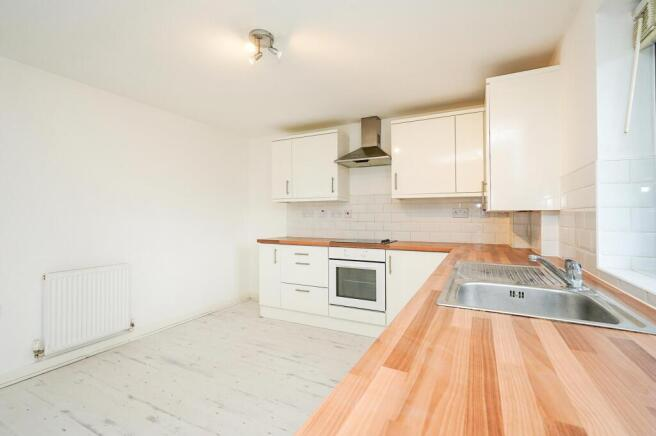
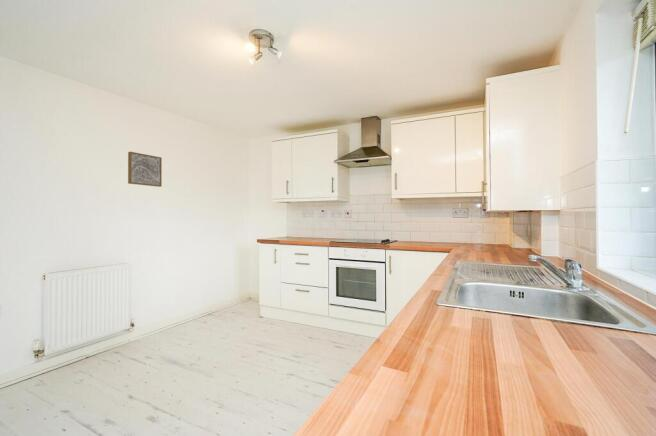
+ wall art (145, 170)
